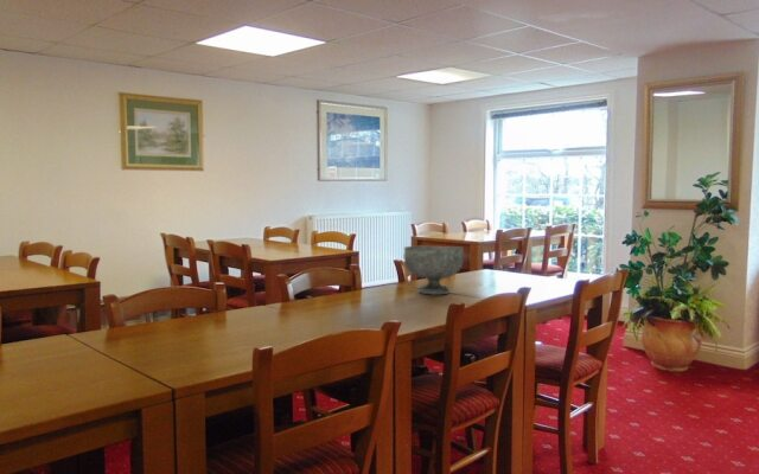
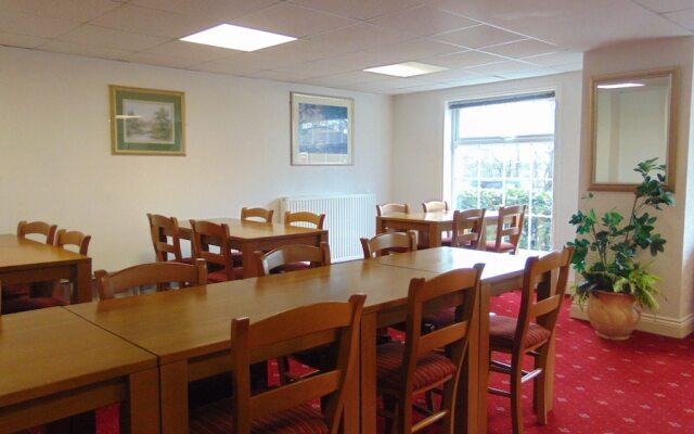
- decorative bowl (433, 269)
